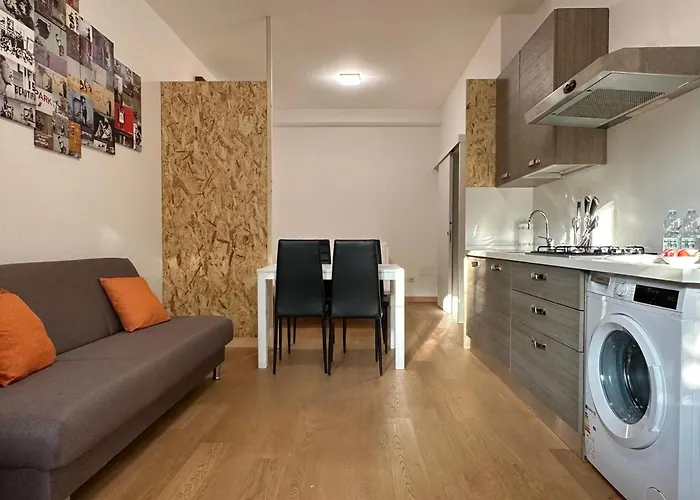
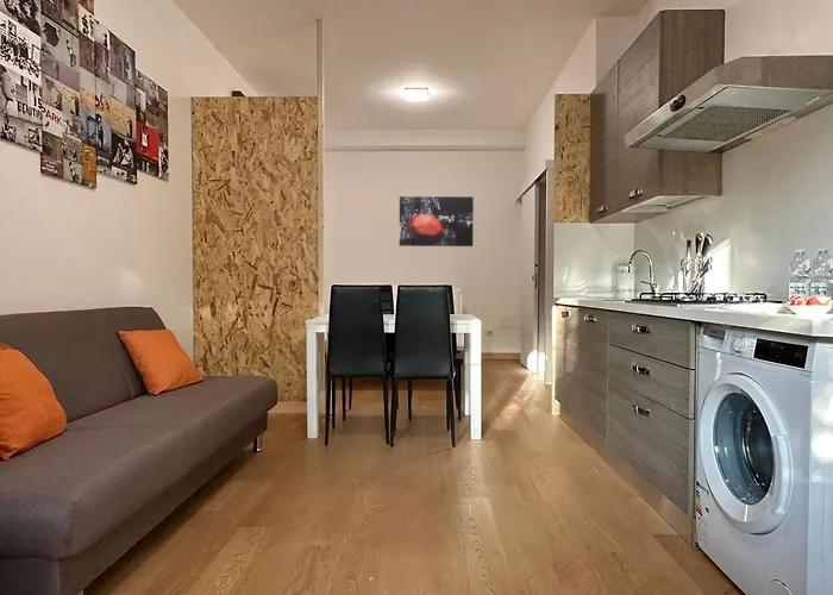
+ wall art (436, 221)
